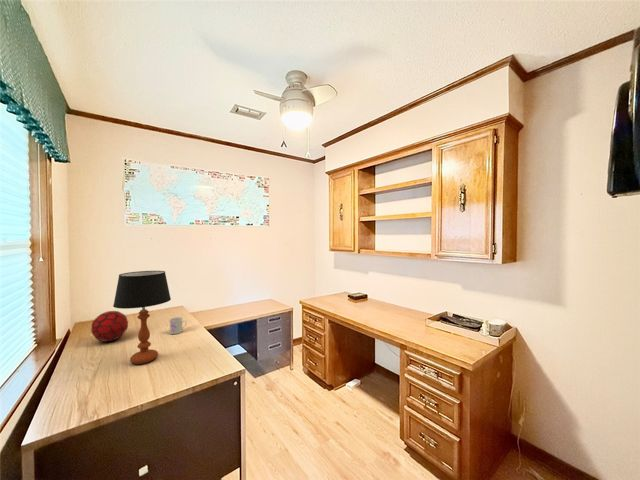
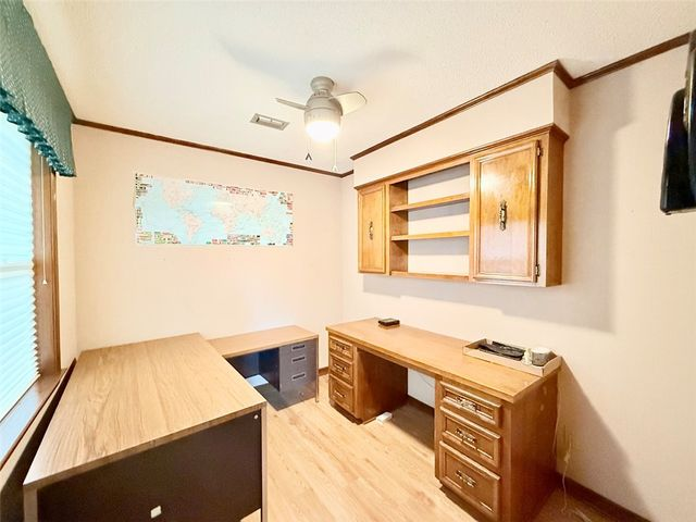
- decorative orb (110, 325)
- mug (178, 325)
- table lamp (143, 316)
